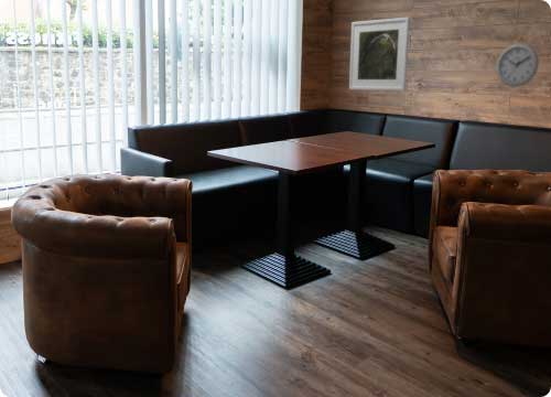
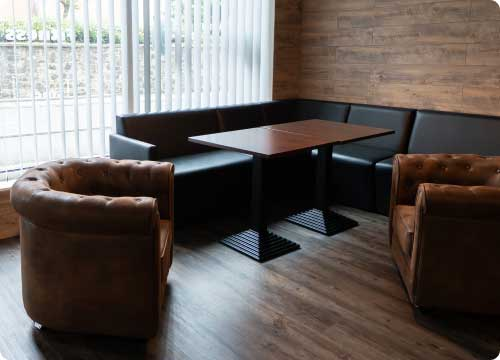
- wall clock (516, 65)
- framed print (377, 55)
